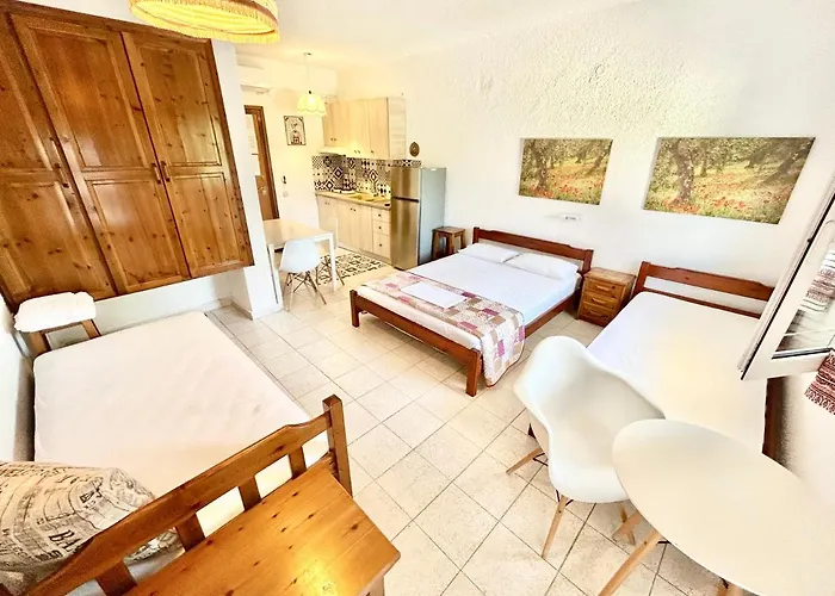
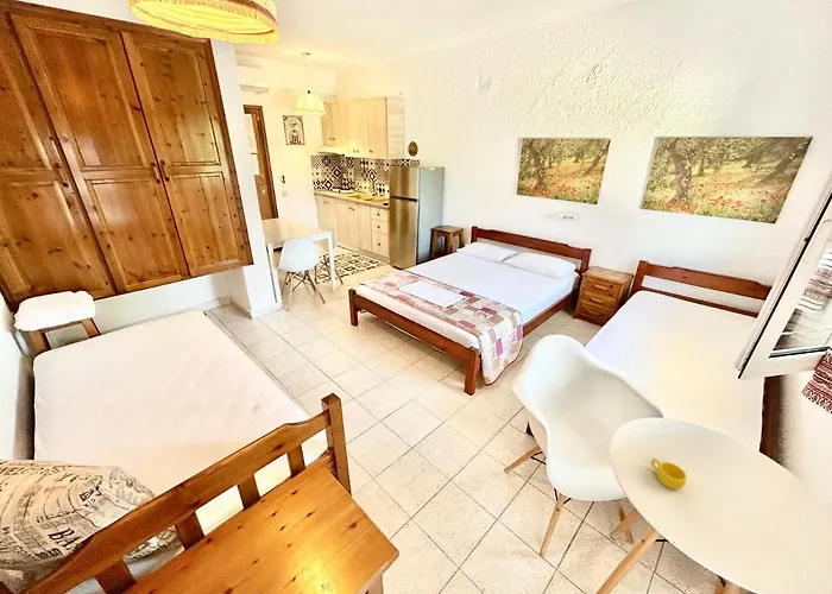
+ cup (667, 473)
